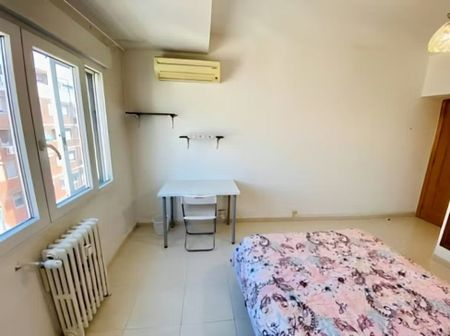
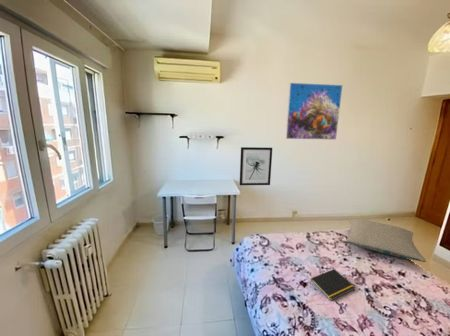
+ wall art (255, 166)
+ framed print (313, 112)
+ notepad (332, 283)
+ pillow (380, 236)
